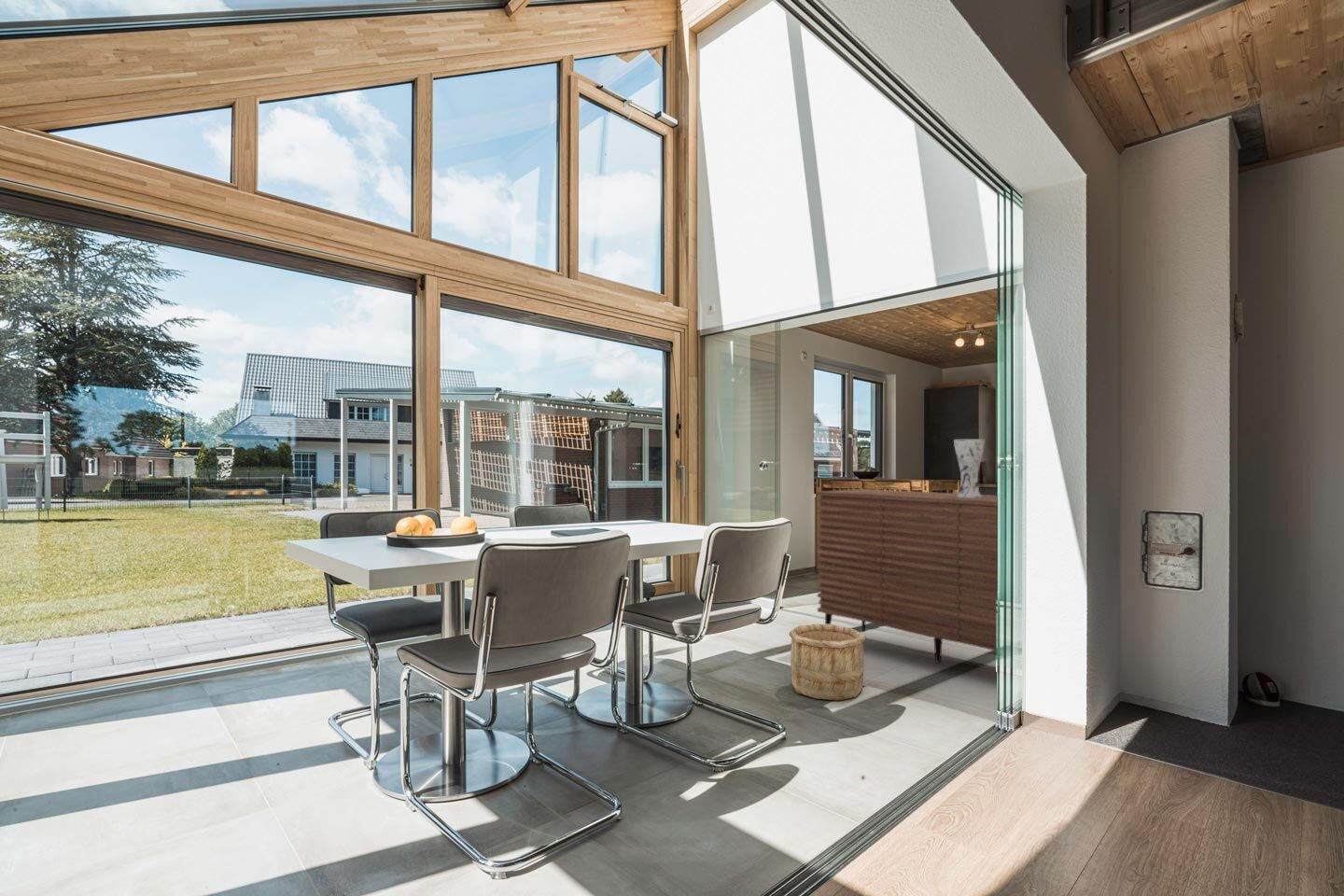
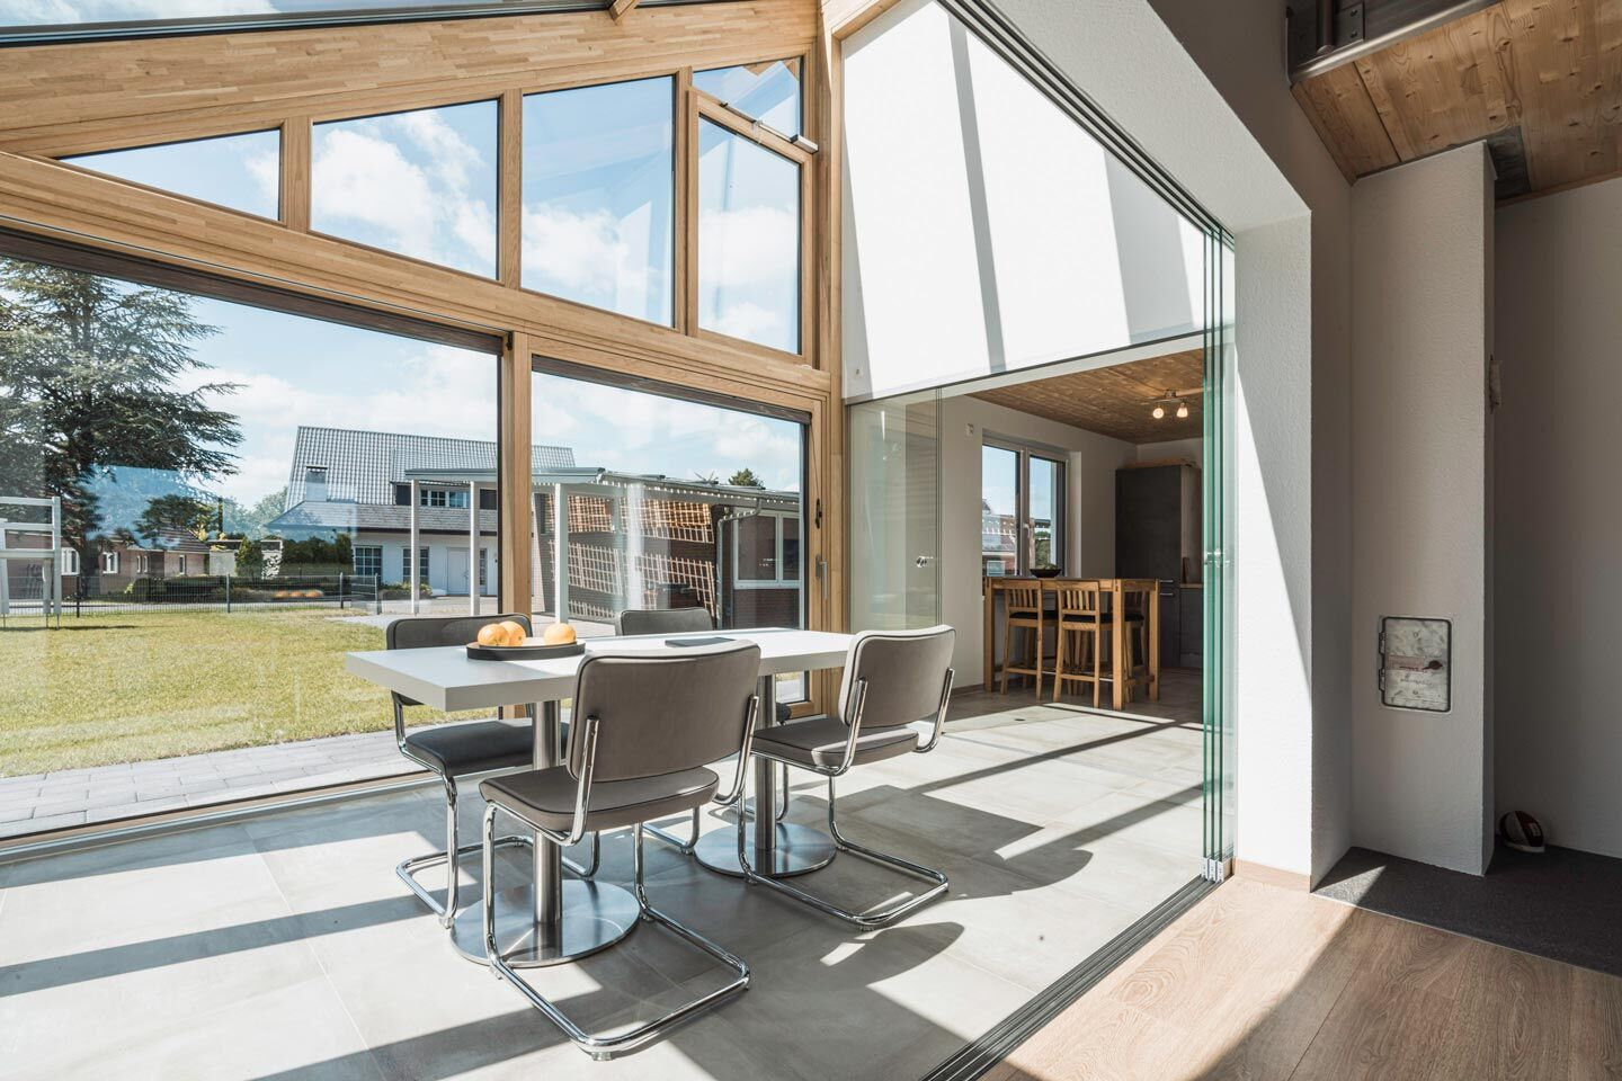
- sideboard (940, 578)
- vase (969, 468)
- wooden bucket (826, 661)
